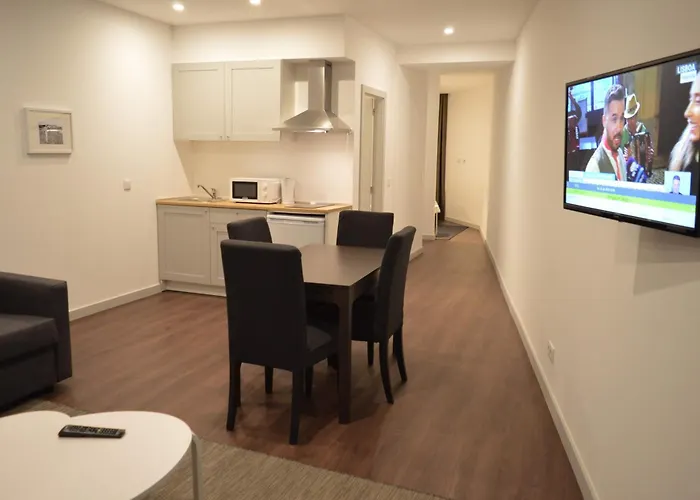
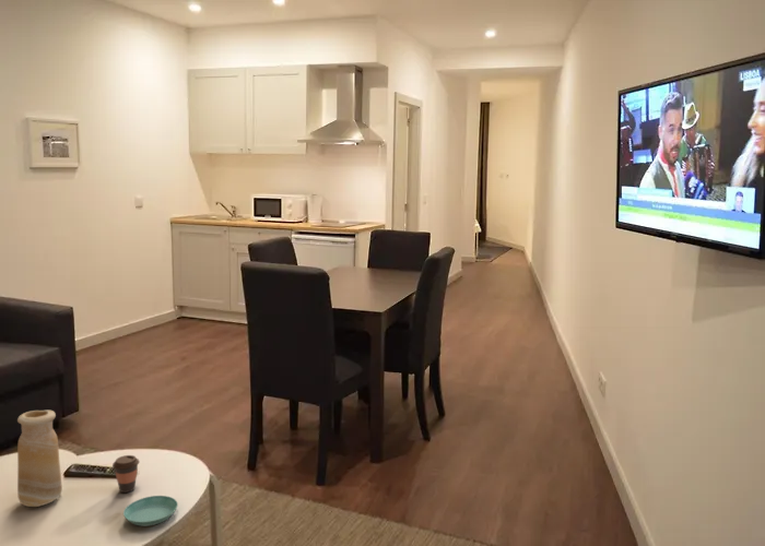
+ saucer (151, 512)
+ coffee cup (126, 474)
+ vase (37, 456)
